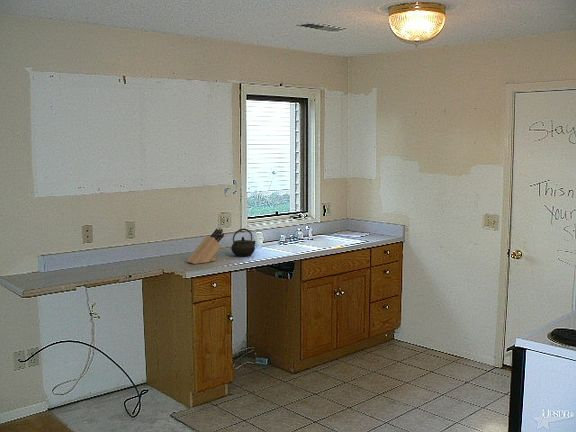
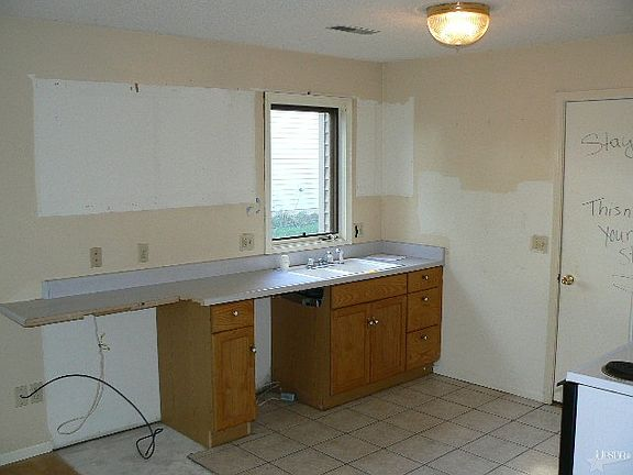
- knife block (206, 245)
- kettle (244, 241)
